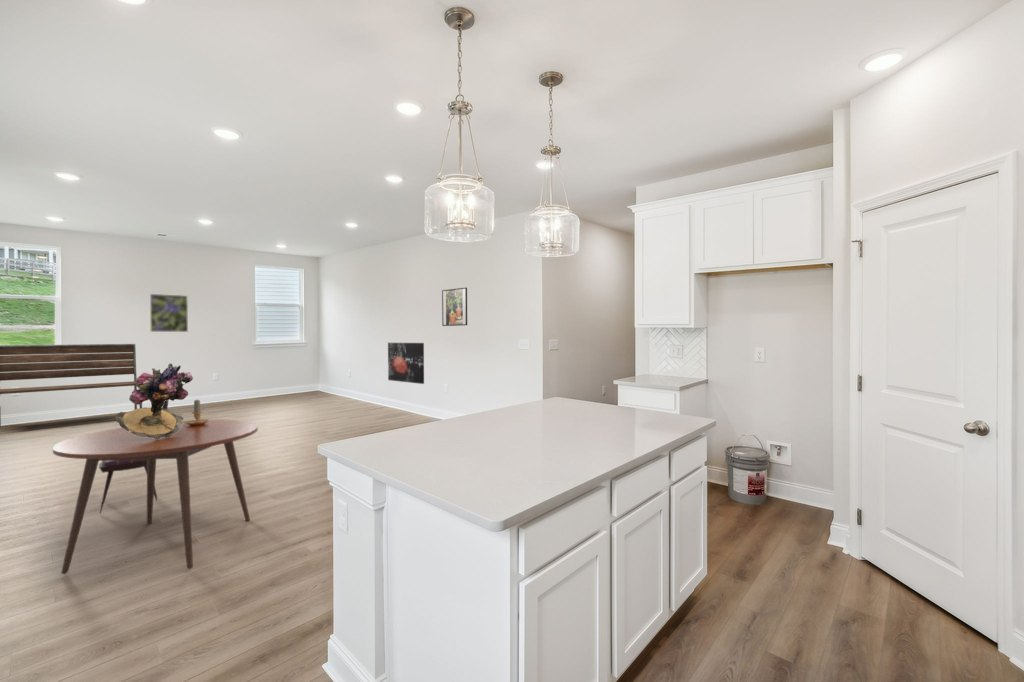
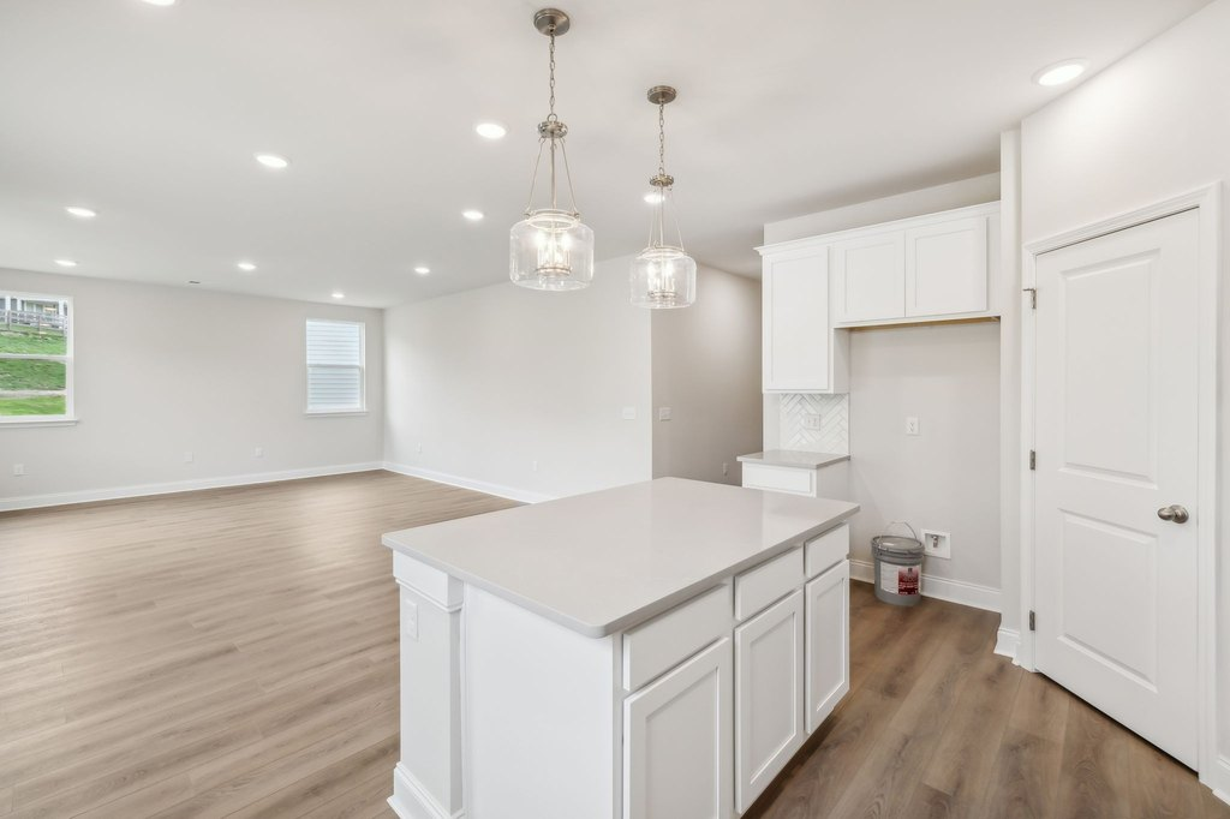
- wall art (405, 362)
- bouquet (154, 399)
- bench (73, 385)
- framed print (169, 313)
- dining chair (136, 460)
- dining table (179, 489)
- candlestick (197, 411)
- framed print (454, 307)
